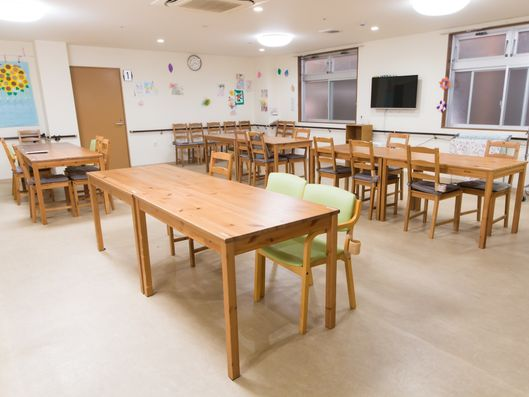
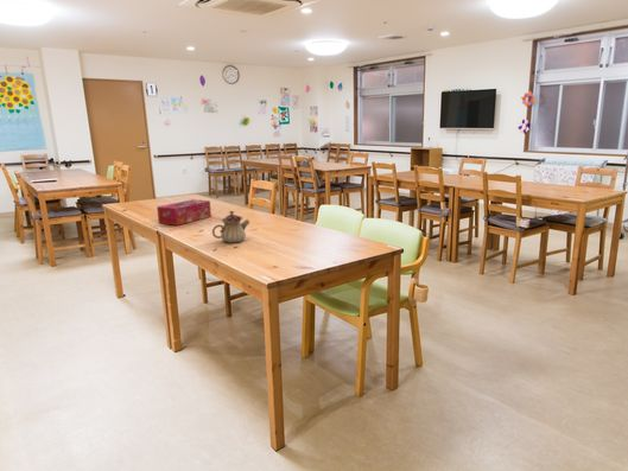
+ teapot (230, 225)
+ tissue box (184, 211)
